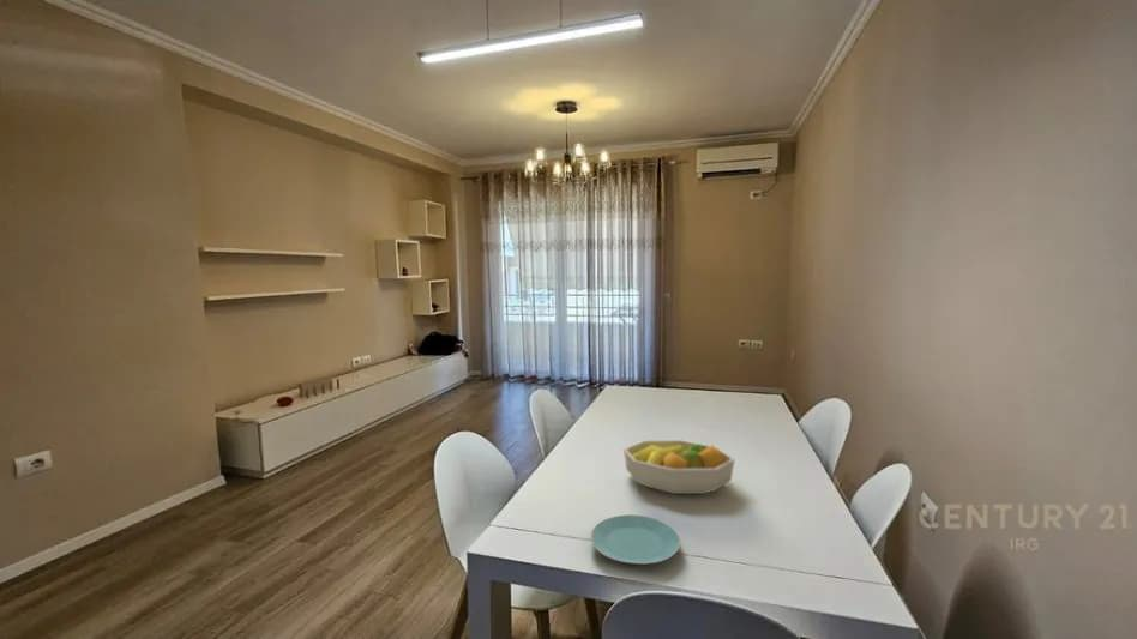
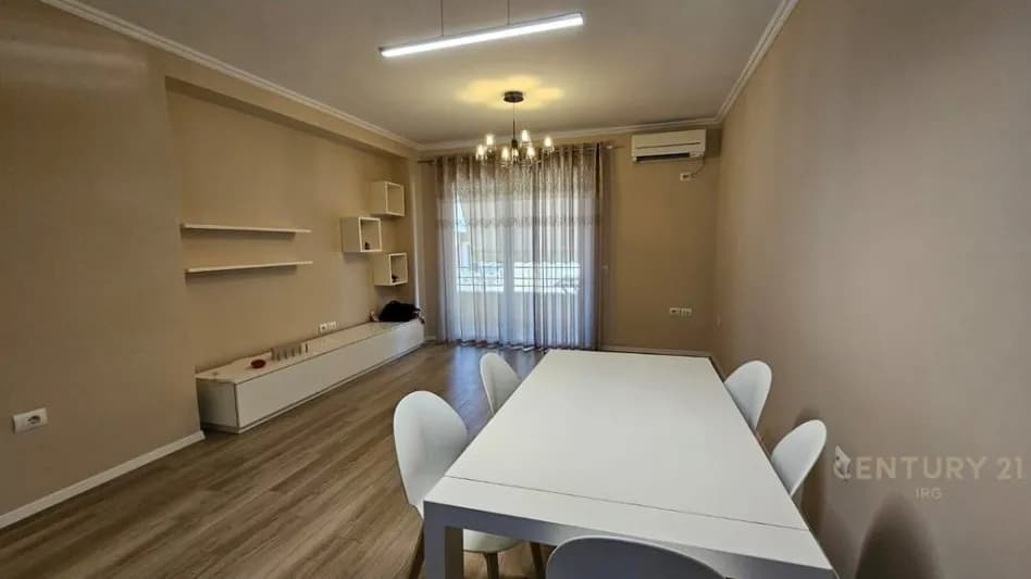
- plate (634, 541)
- fruit bowl (676, 460)
